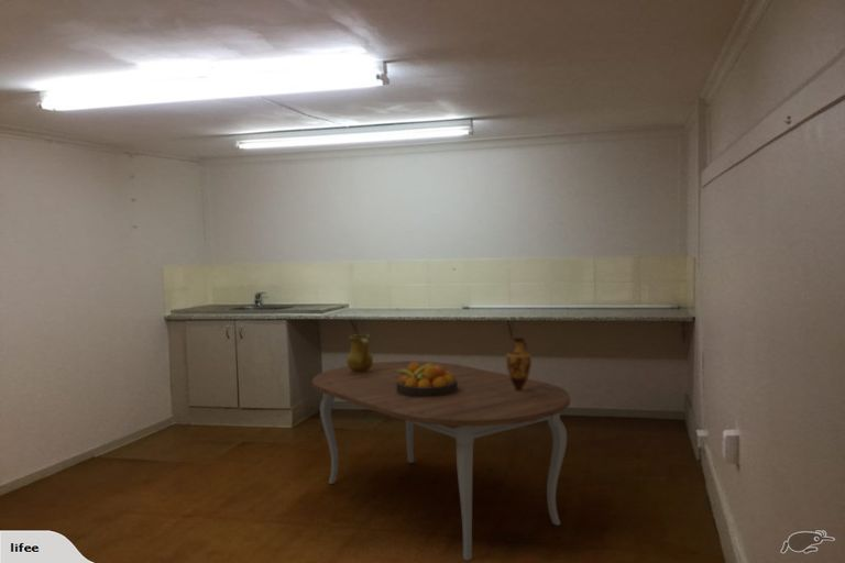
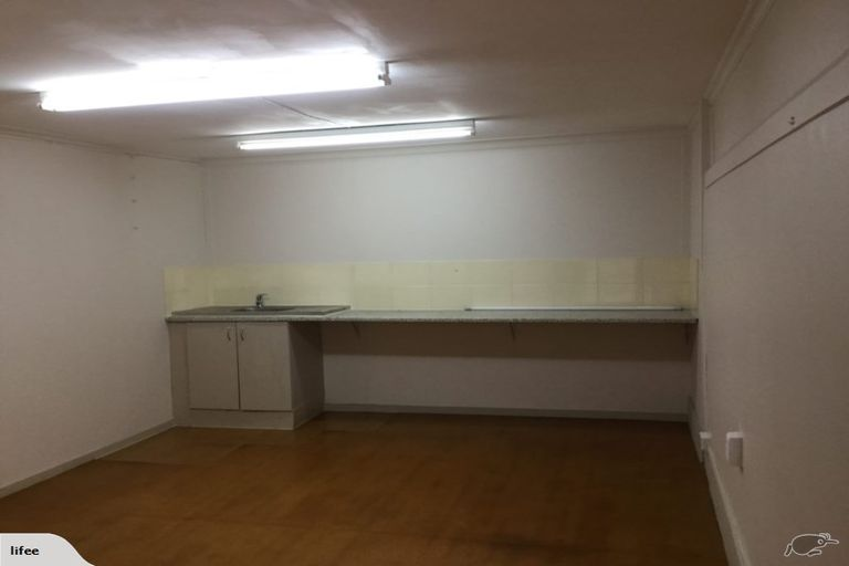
- dining table (437, 431)
- pitcher (359, 353)
- vase (518, 364)
- fruit bowl (426, 376)
